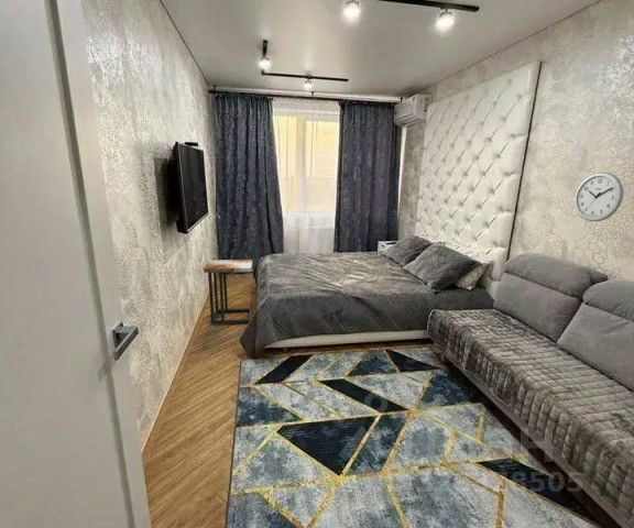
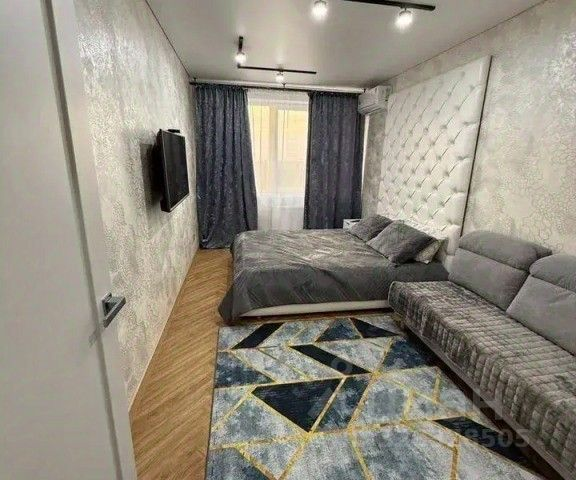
- side table (226, 290)
- wall clock (595, 197)
